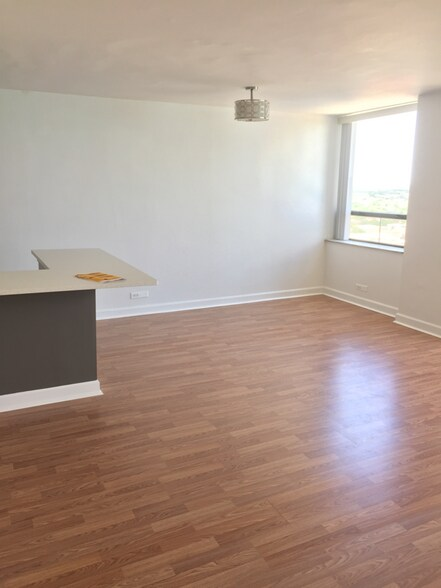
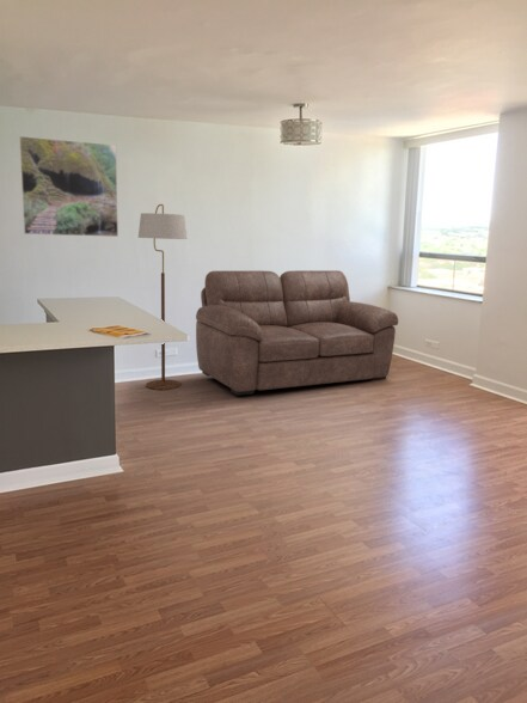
+ floor lamp (161, 297)
+ sofa (293, 325)
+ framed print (71, 189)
